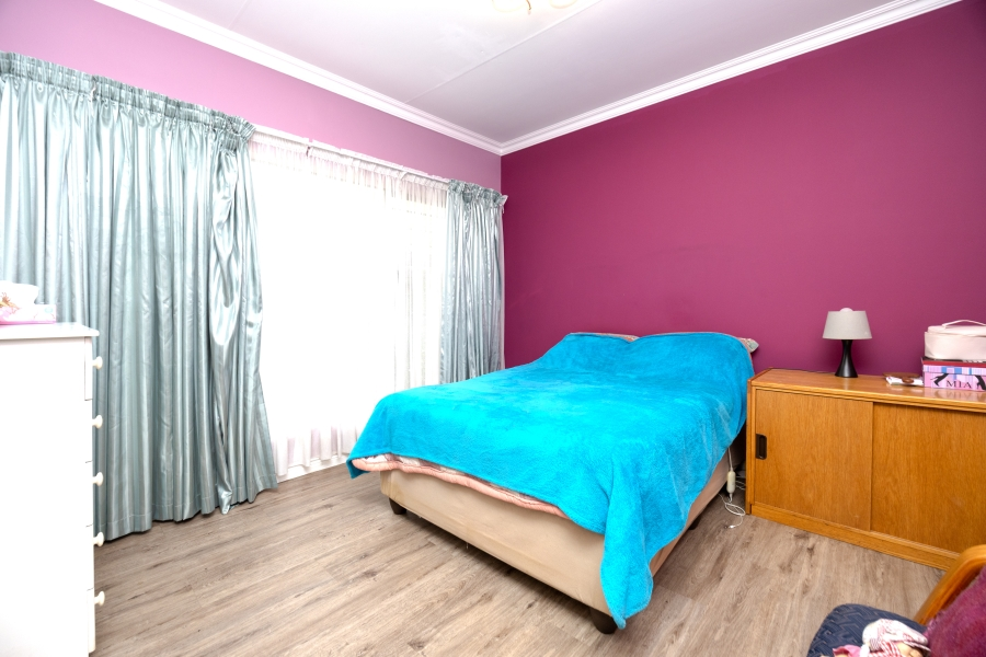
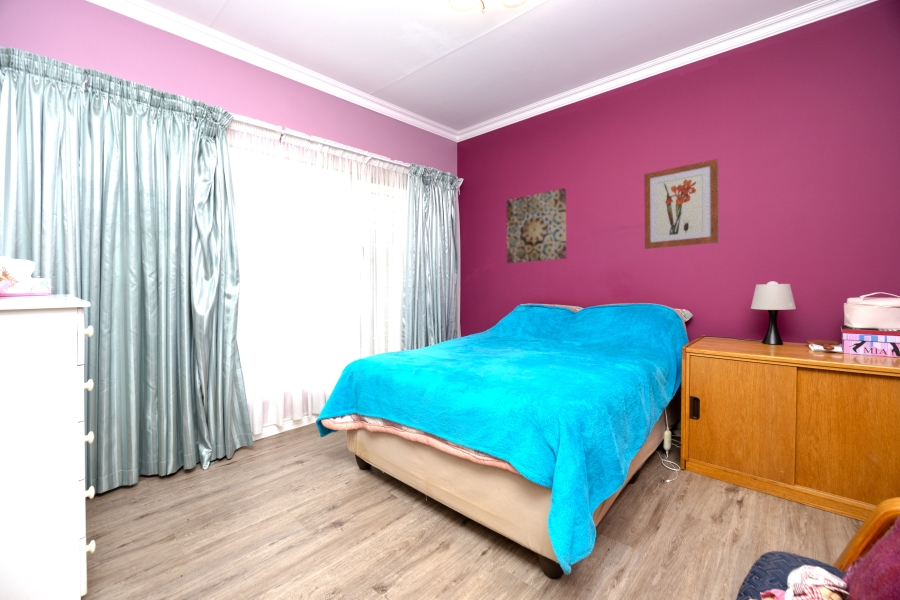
+ wall art (534, 228)
+ wall art (679, 206)
